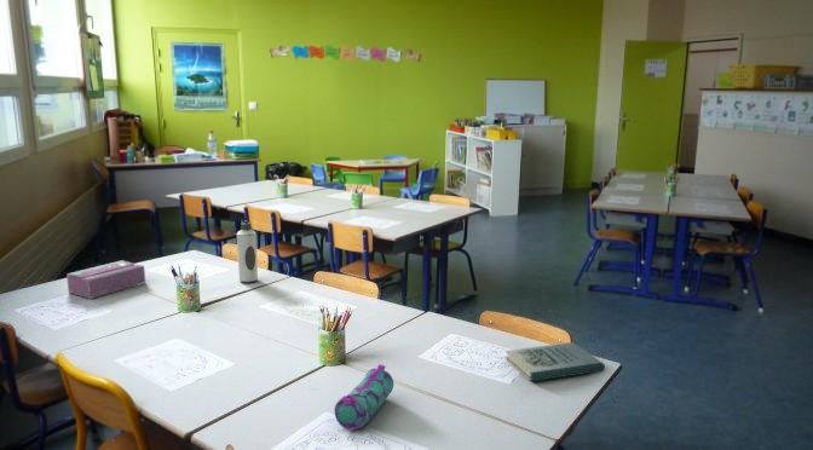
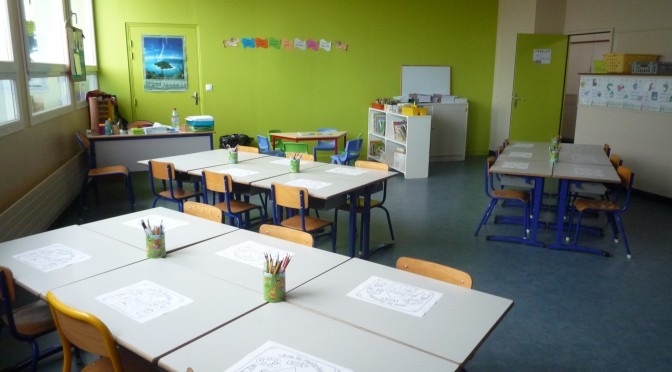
- tissue box (106, 278)
- pencil case (365, 396)
- book (553, 360)
- water bottle (247, 250)
